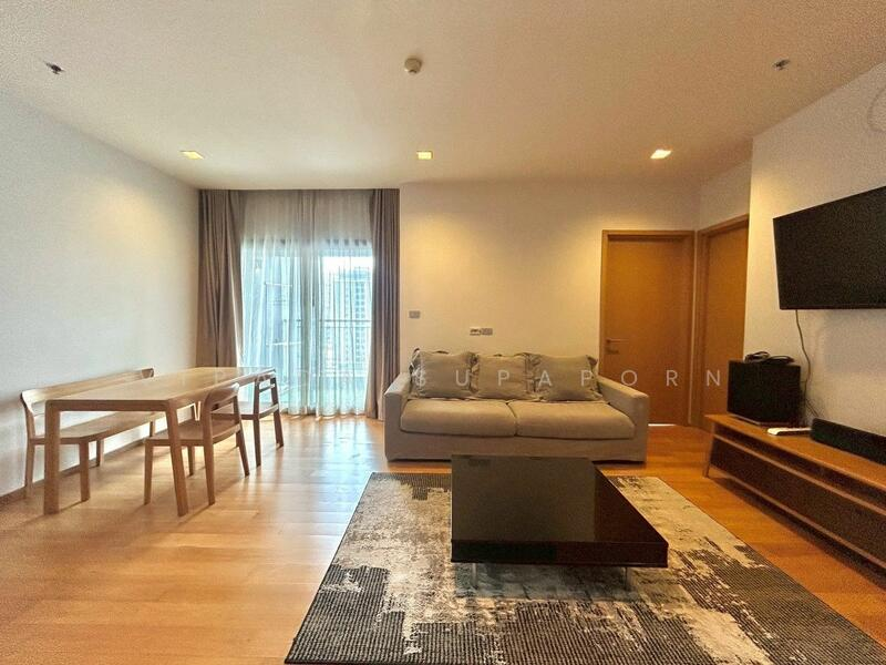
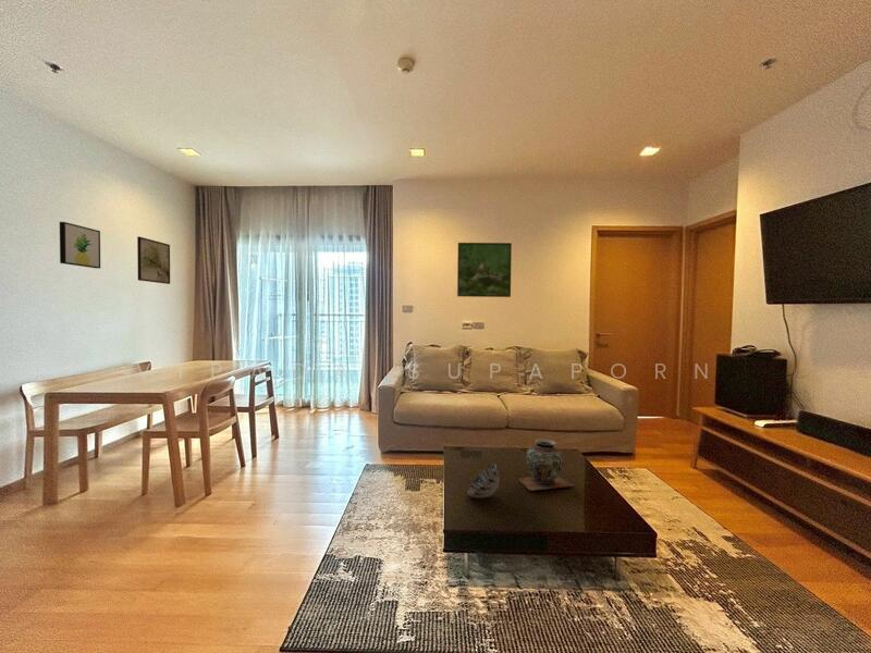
+ decorative vase (545, 463)
+ wall art (81, 246)
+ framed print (155, 261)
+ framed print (483, 269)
+ bowl (482, 480)
